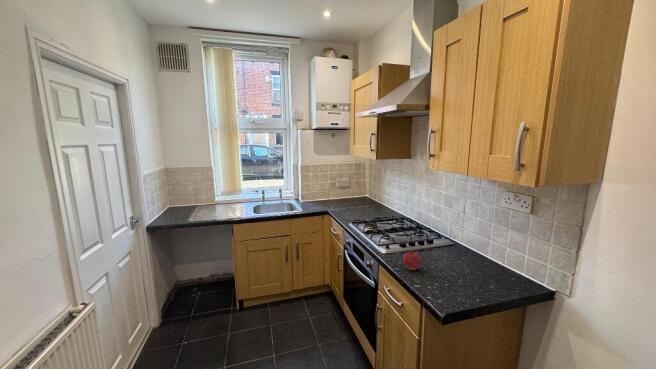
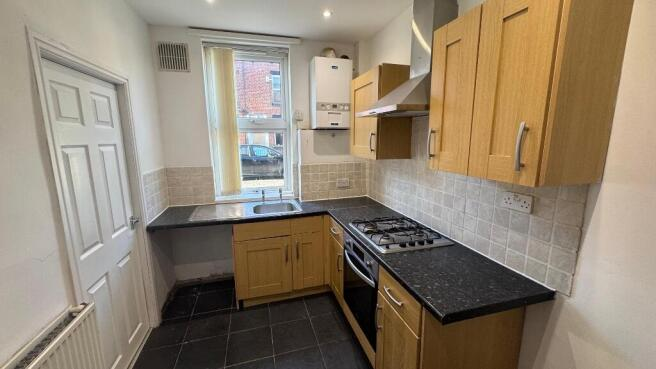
- apple (411, 258)
